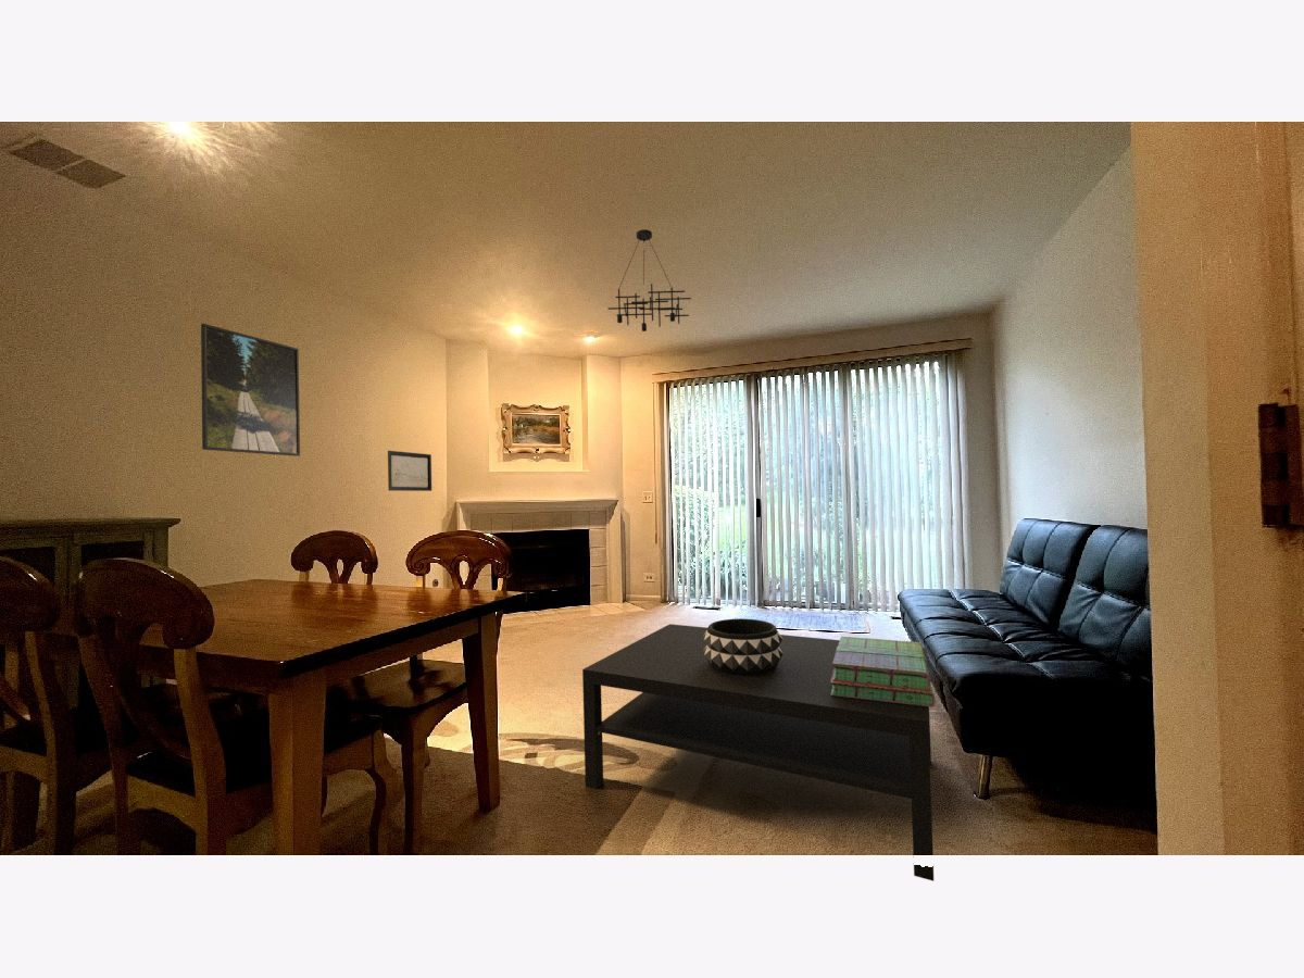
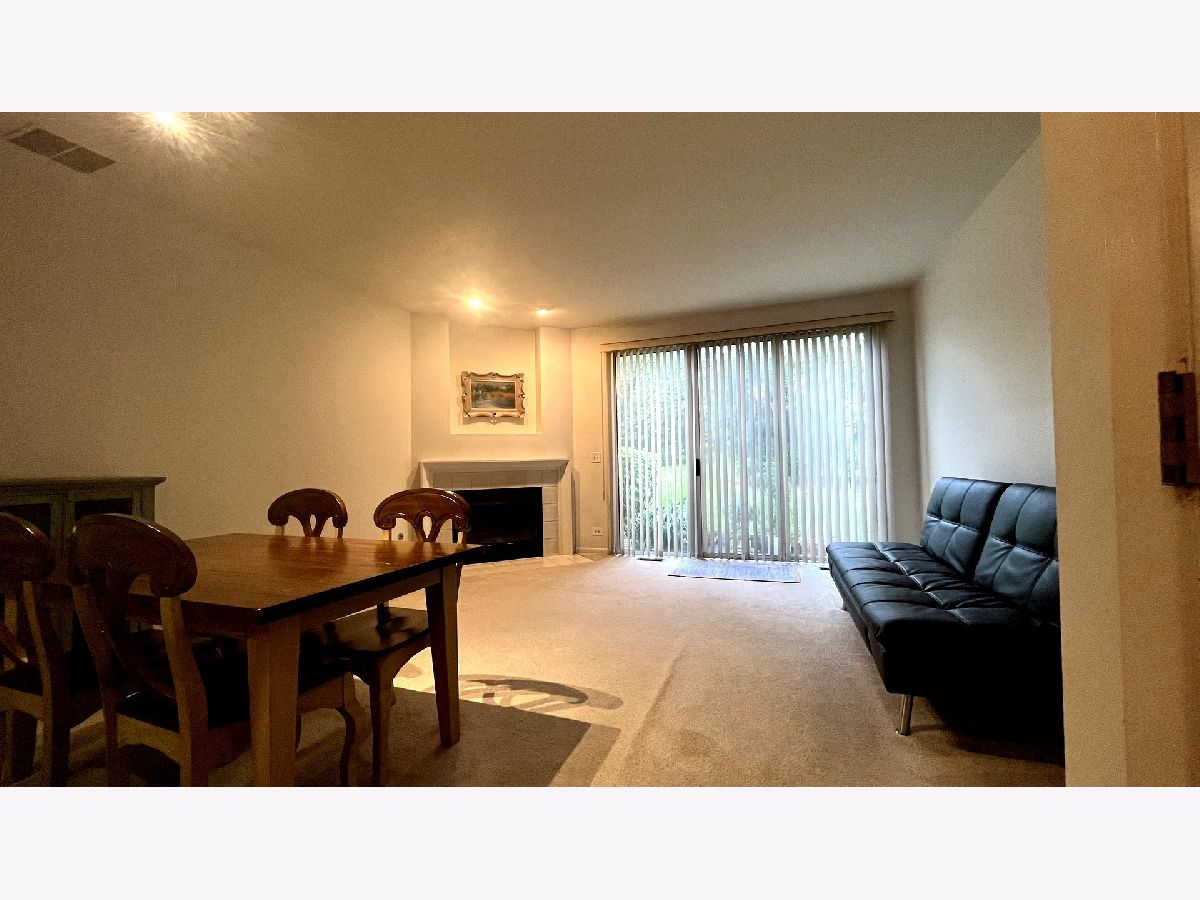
- wall art (411, 472)
- stack of books (880, 666)
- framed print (254, 394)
- coffee table (762, 715)
- chandelier (651, 284)
- decorative bowl (742, 644)
